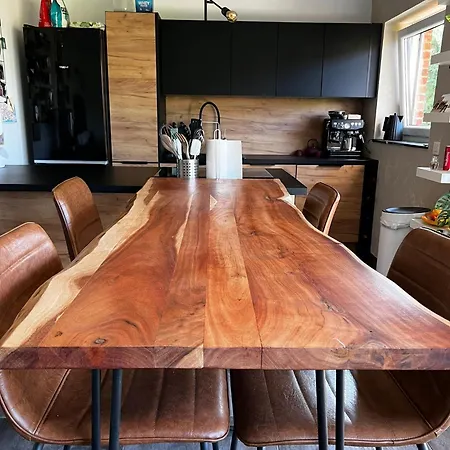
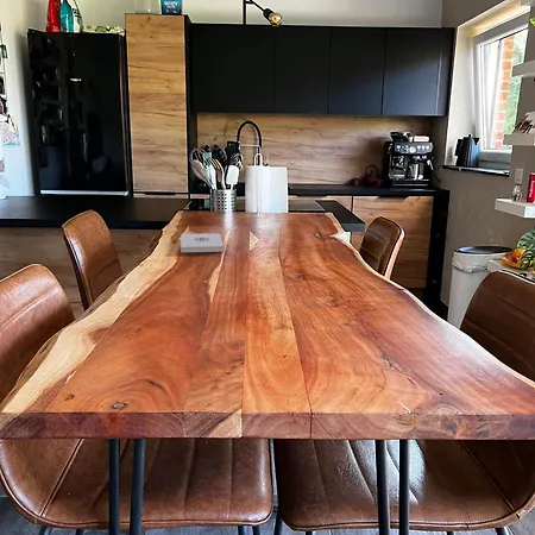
+ notepad (201, 241)
